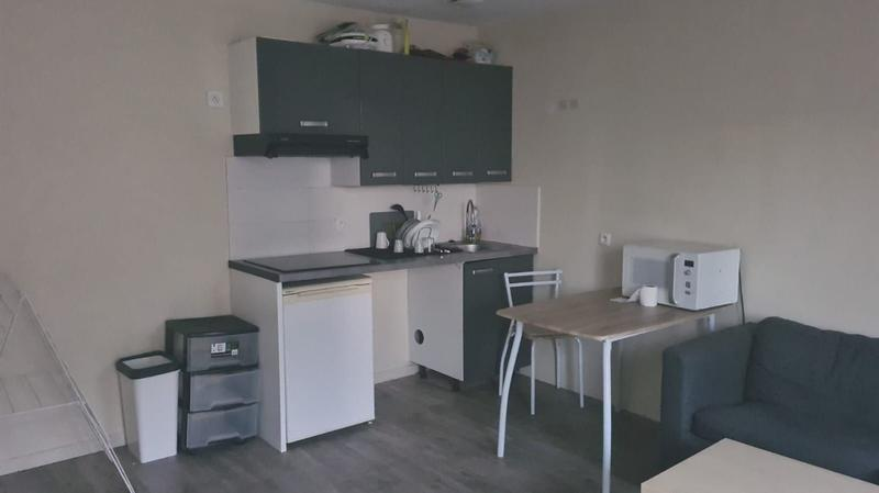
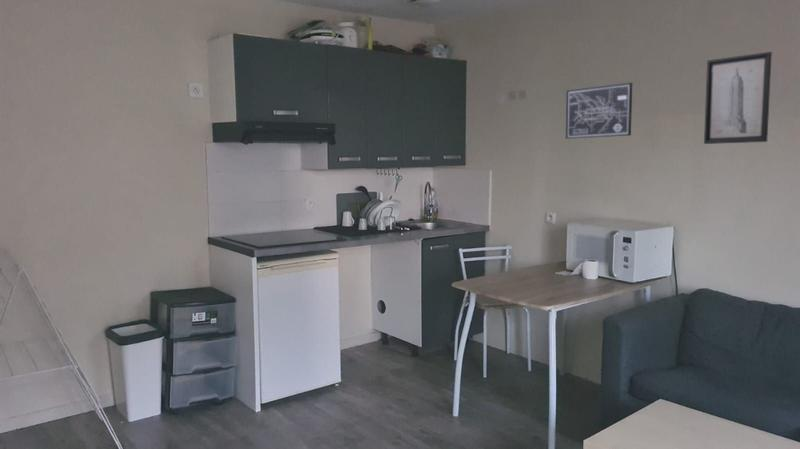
+ wall art (736, 99)
+ wall art (597, 111)
